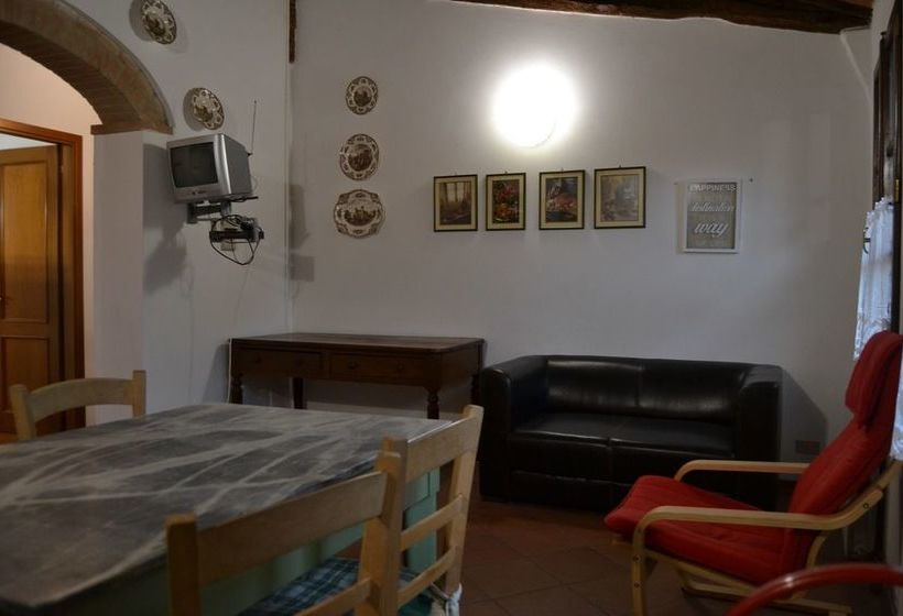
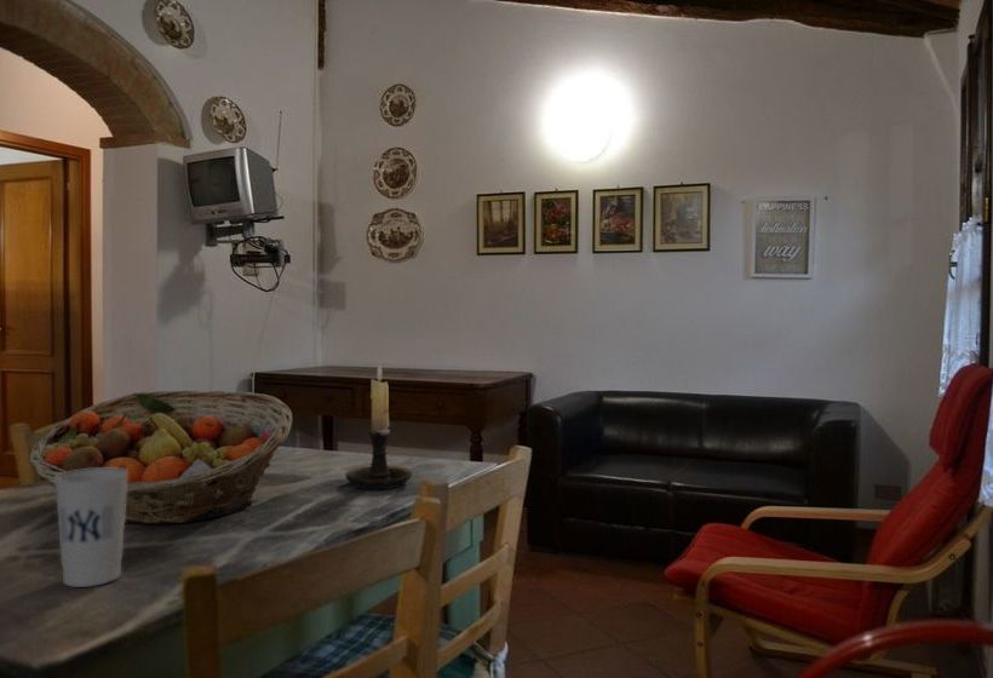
+ candle holder (378, 420)
+ fruit basket (167, 450)
+ cup (92, 525)
